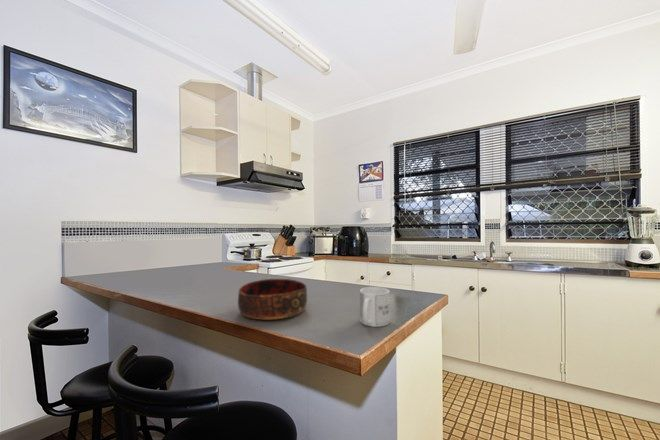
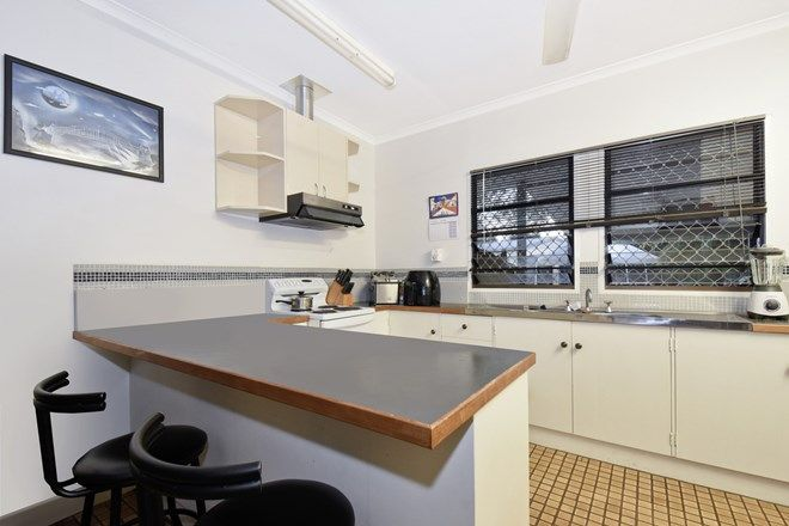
- bowl (273, 298)
- mug (372, 307)
